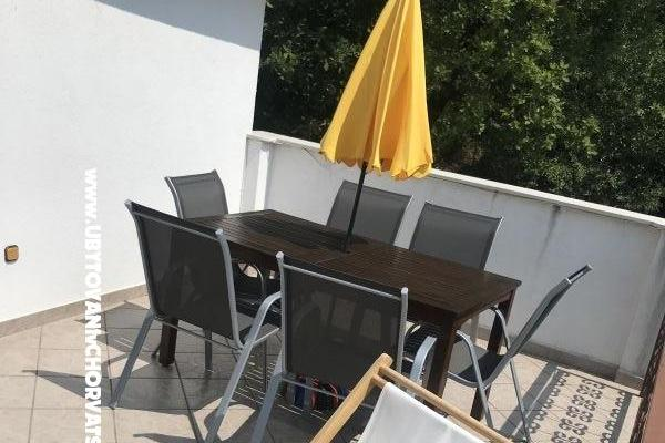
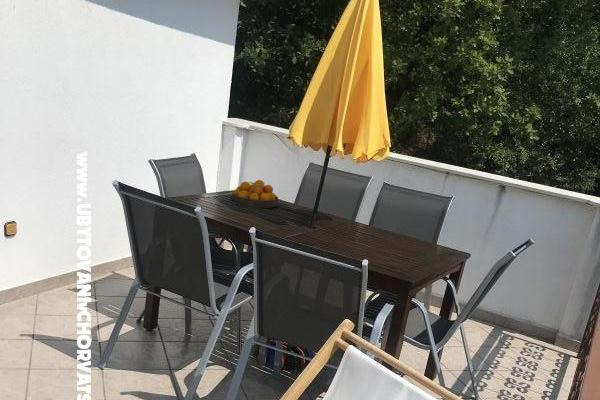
+ fruit bowl (255, 191)
